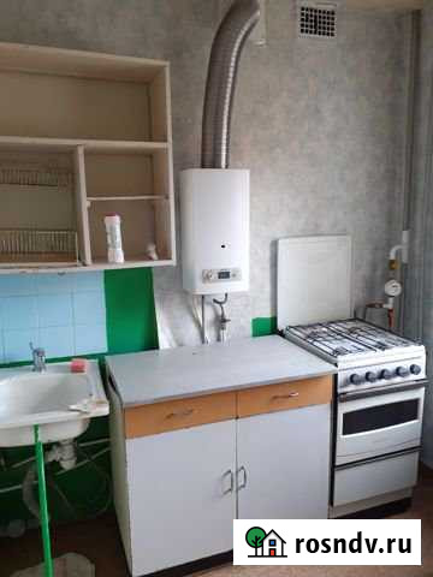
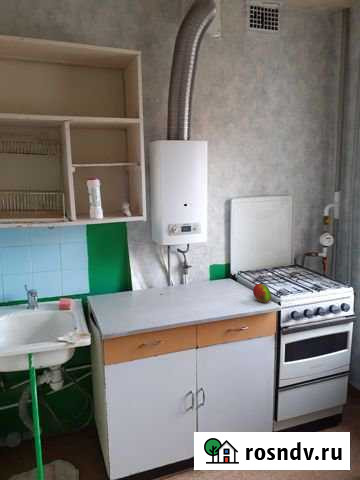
+ fruit (262, 293)
